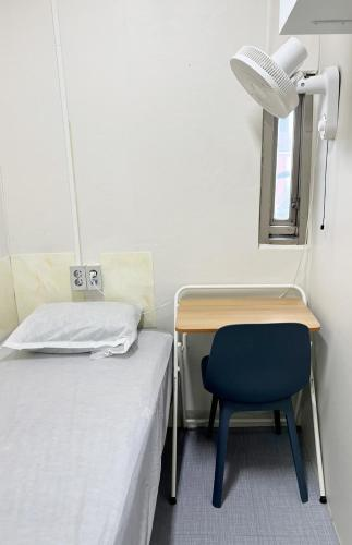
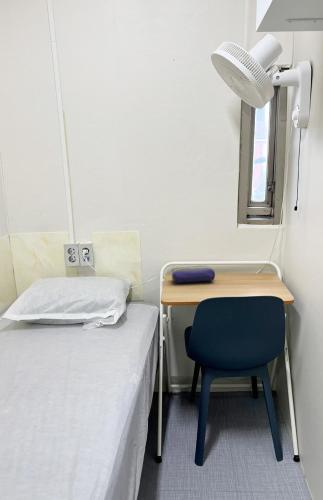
+ pencil case (193, 274)
